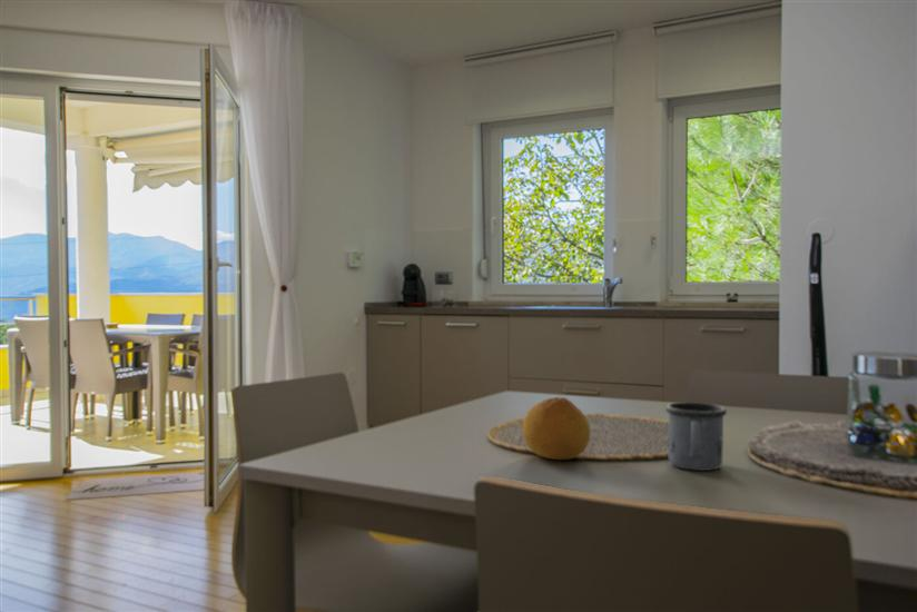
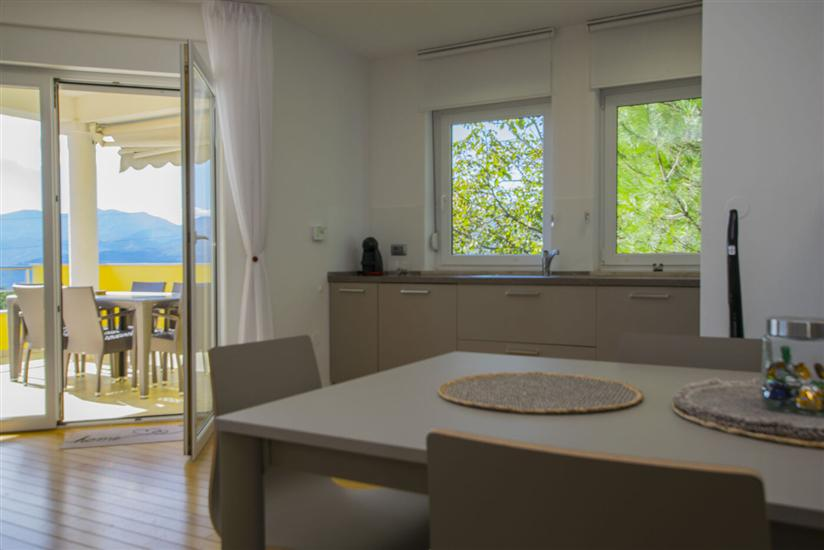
- fruit (556, 426)
- mug (694, 437)
